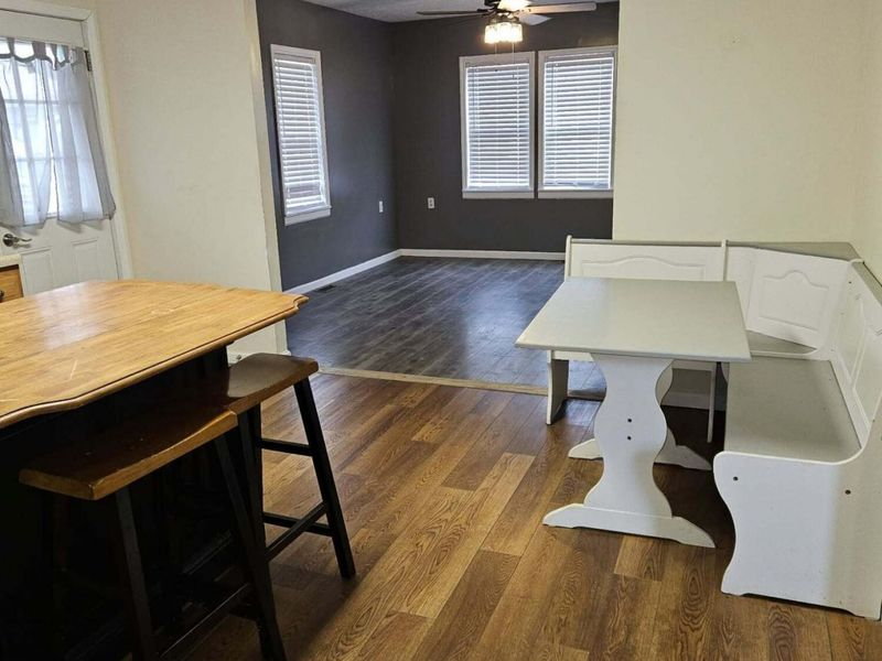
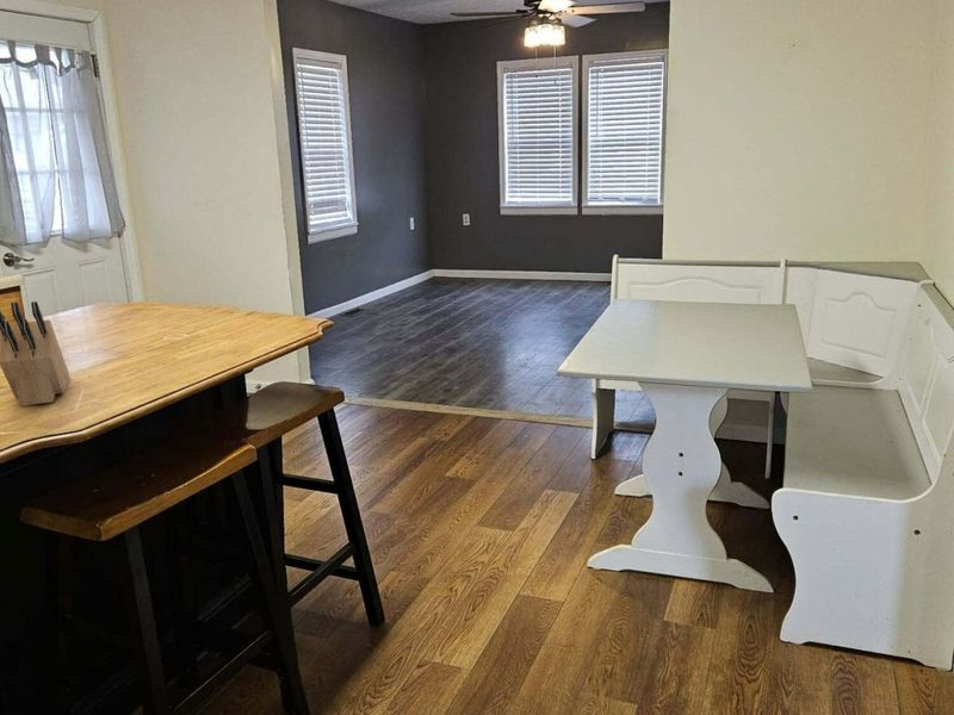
+ knife block (31, 344)
